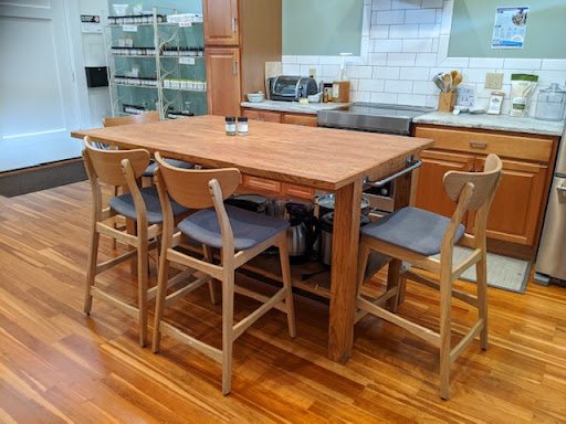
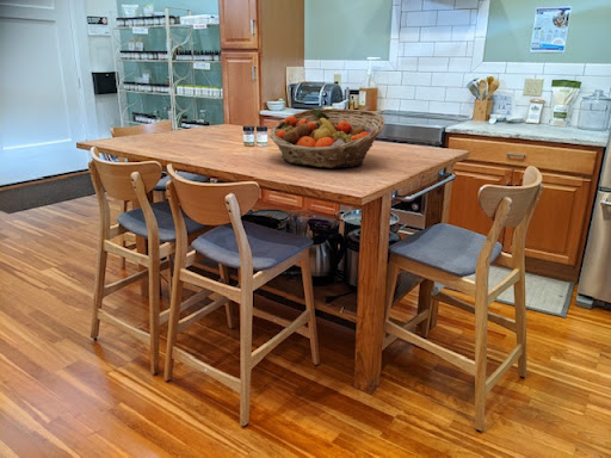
+ fruit basket (326, 136)
